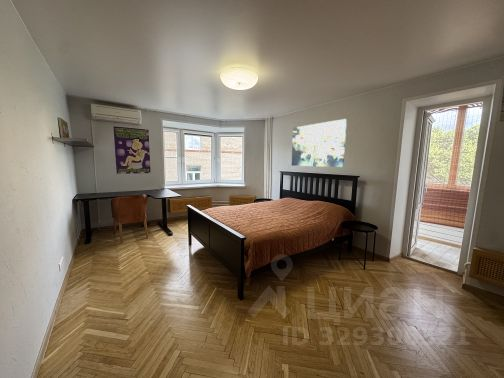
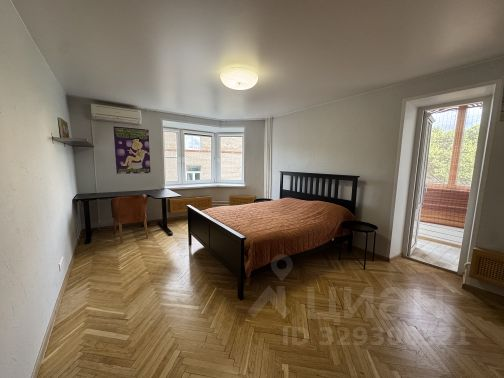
- wall art (315, 145)
